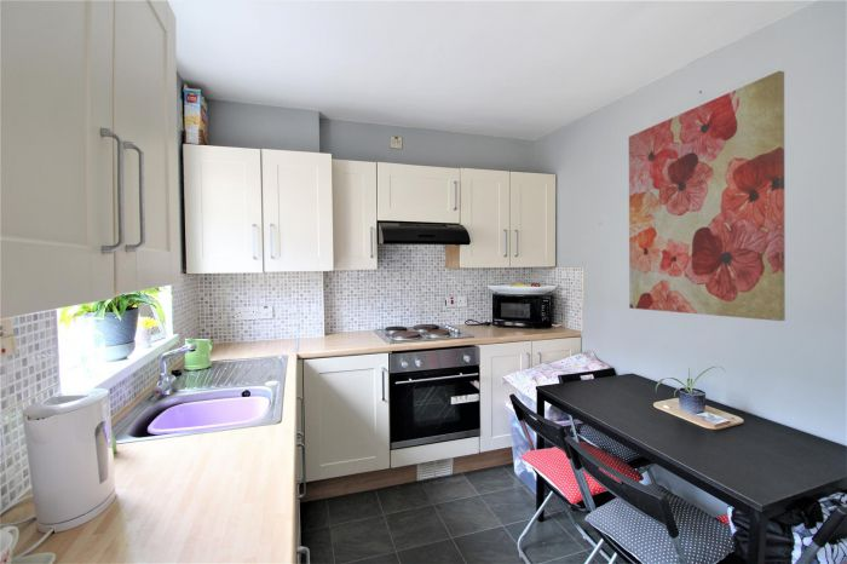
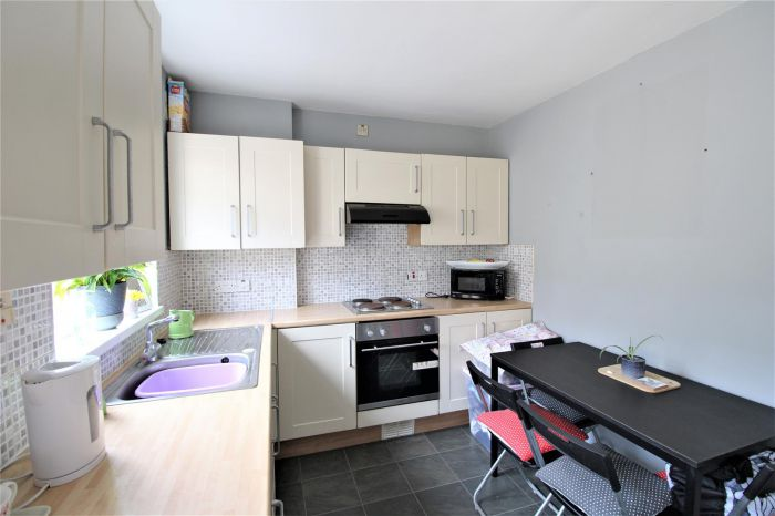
- wall art (692, 212)
